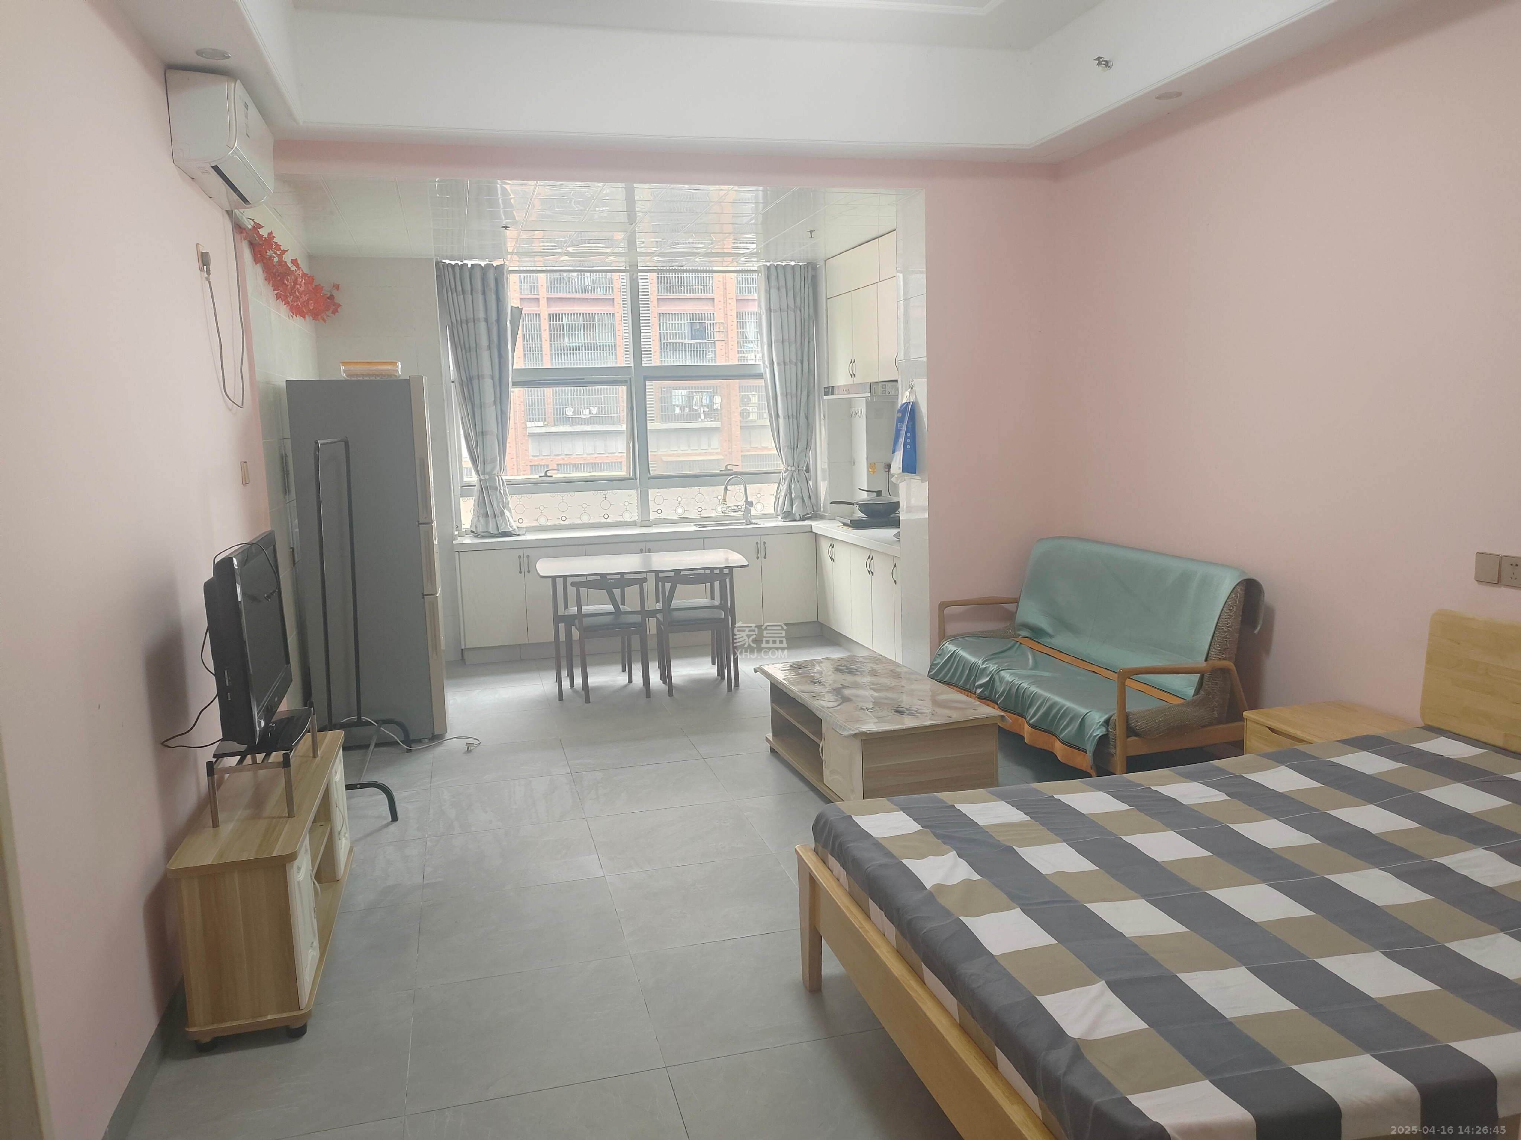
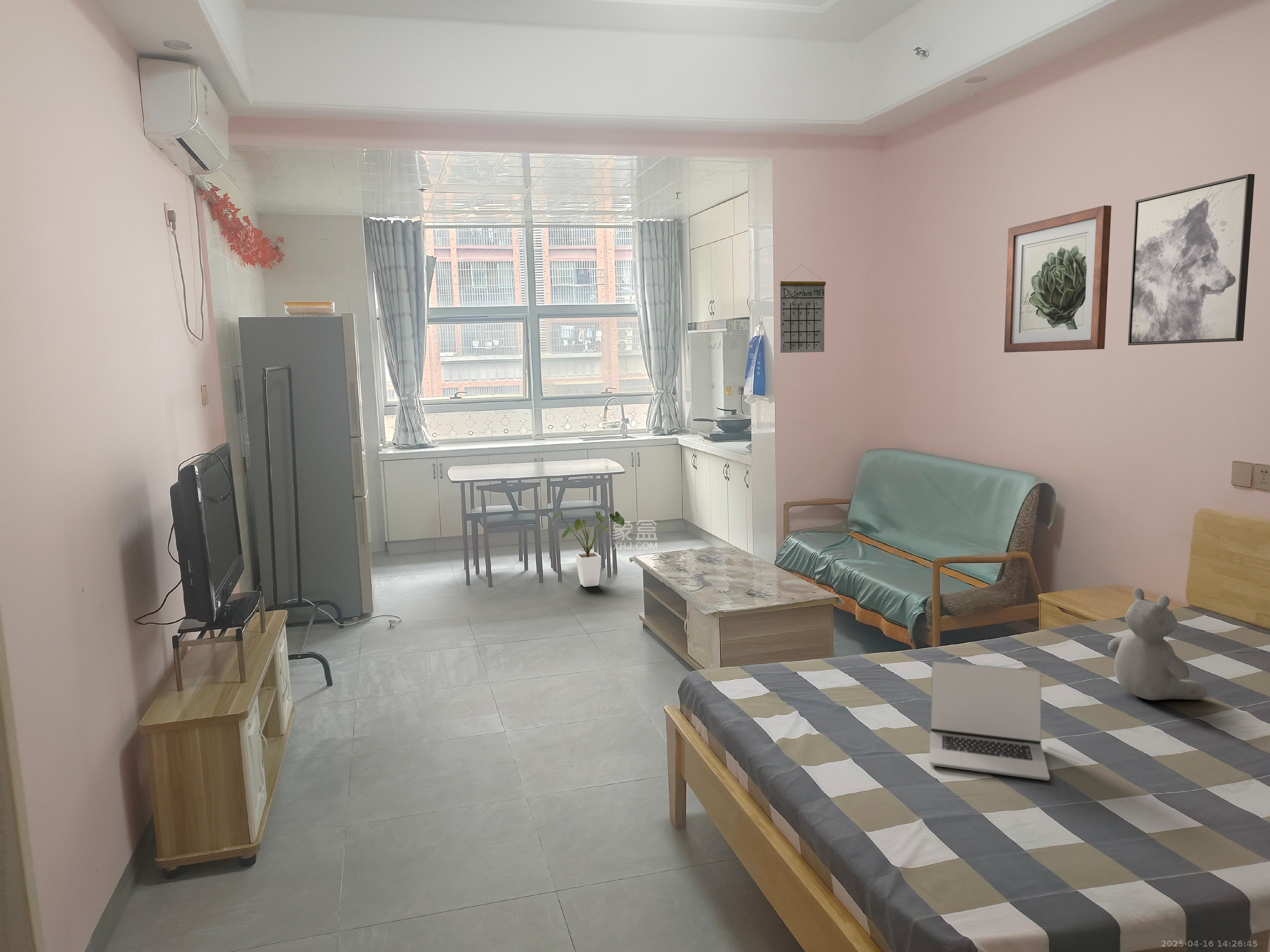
+ laptop (987, 717)
+ wall art (1053, 285)
+ calendar (802, 308)
+ wall art (1186, 267)
+ house plant (590, 548)
+ teddy bear (1160, 643)
